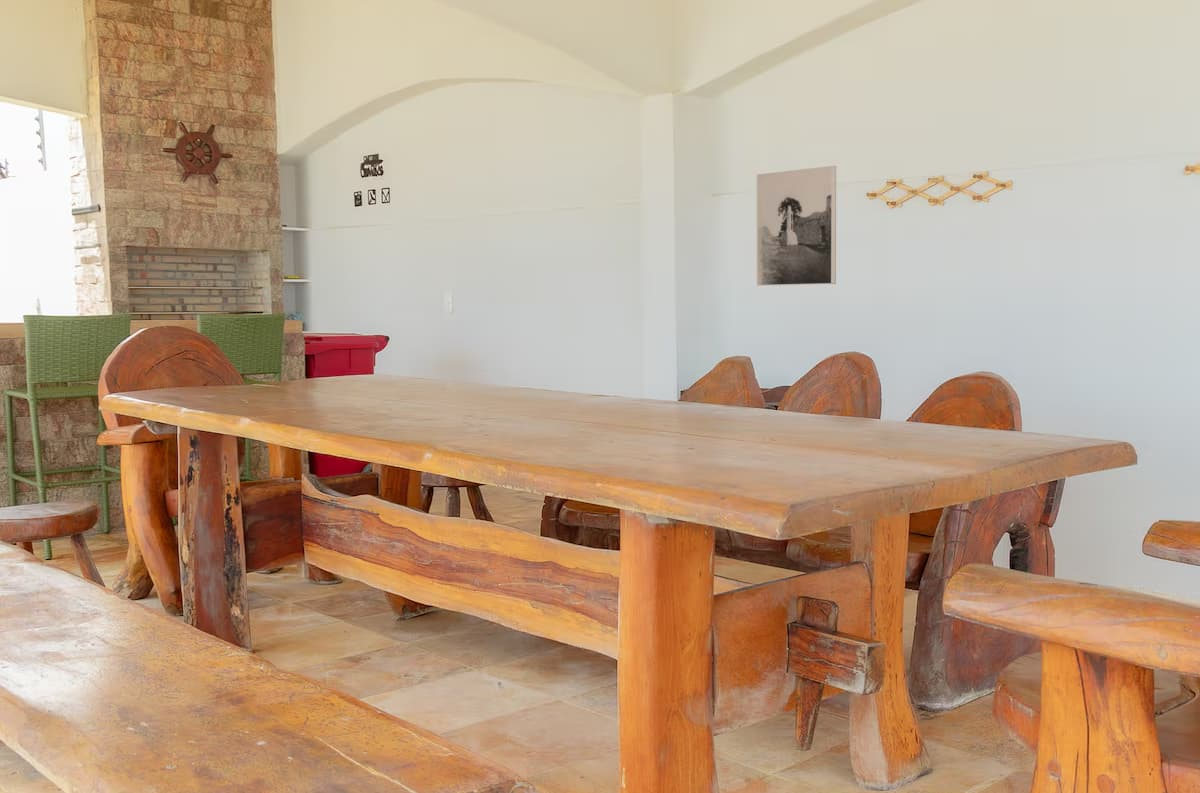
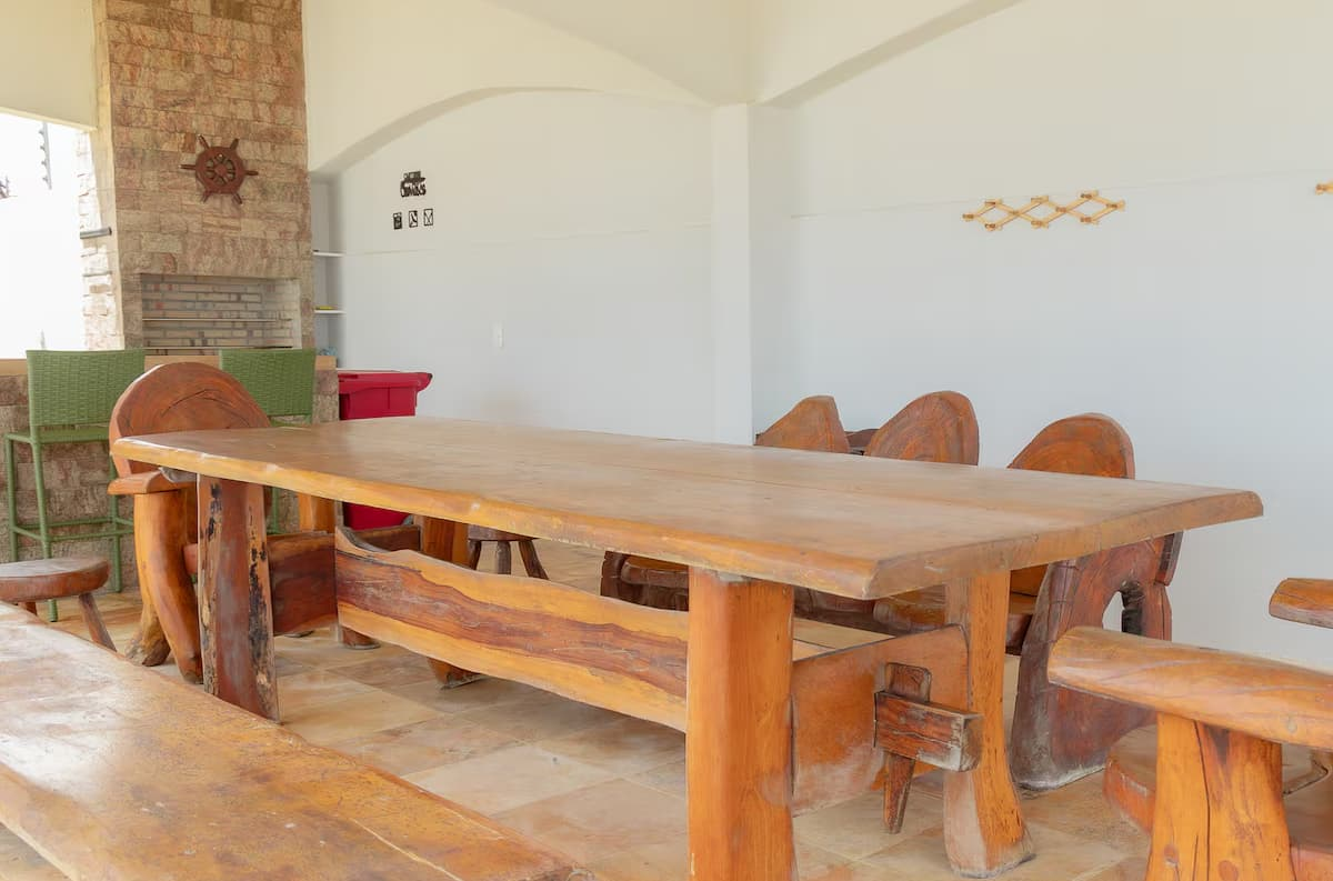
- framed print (795, 227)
